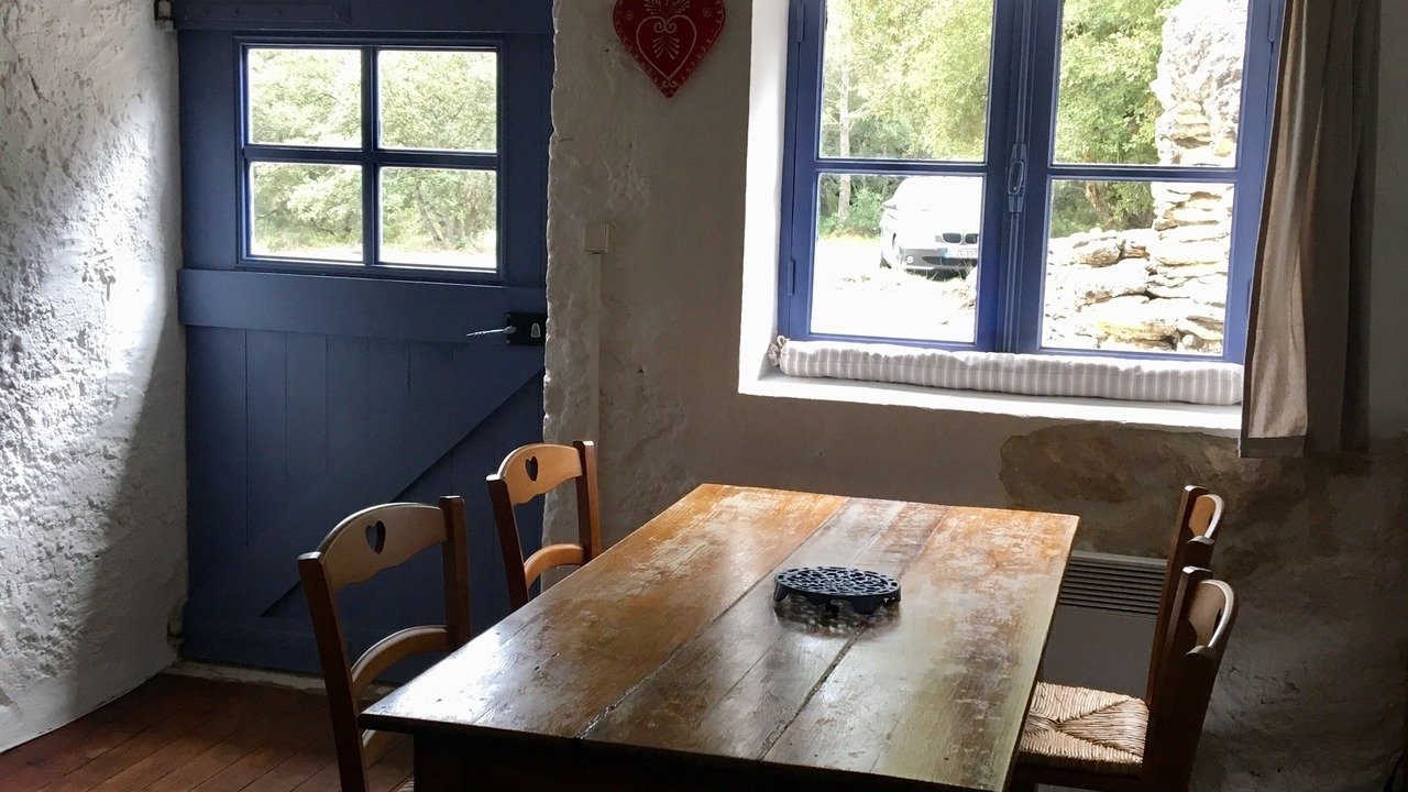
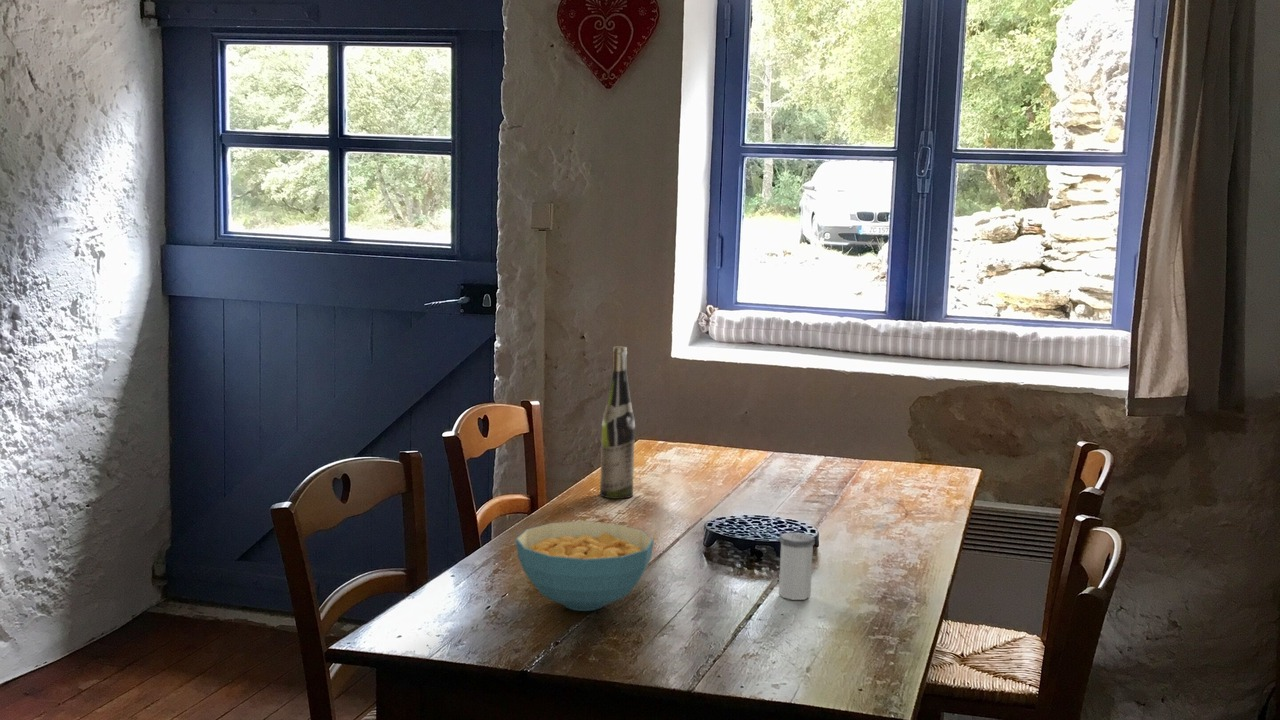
+ salt shaker (795, 566)
+ wine bottle (618, 421)
+ cereal bowl (584, 571)
